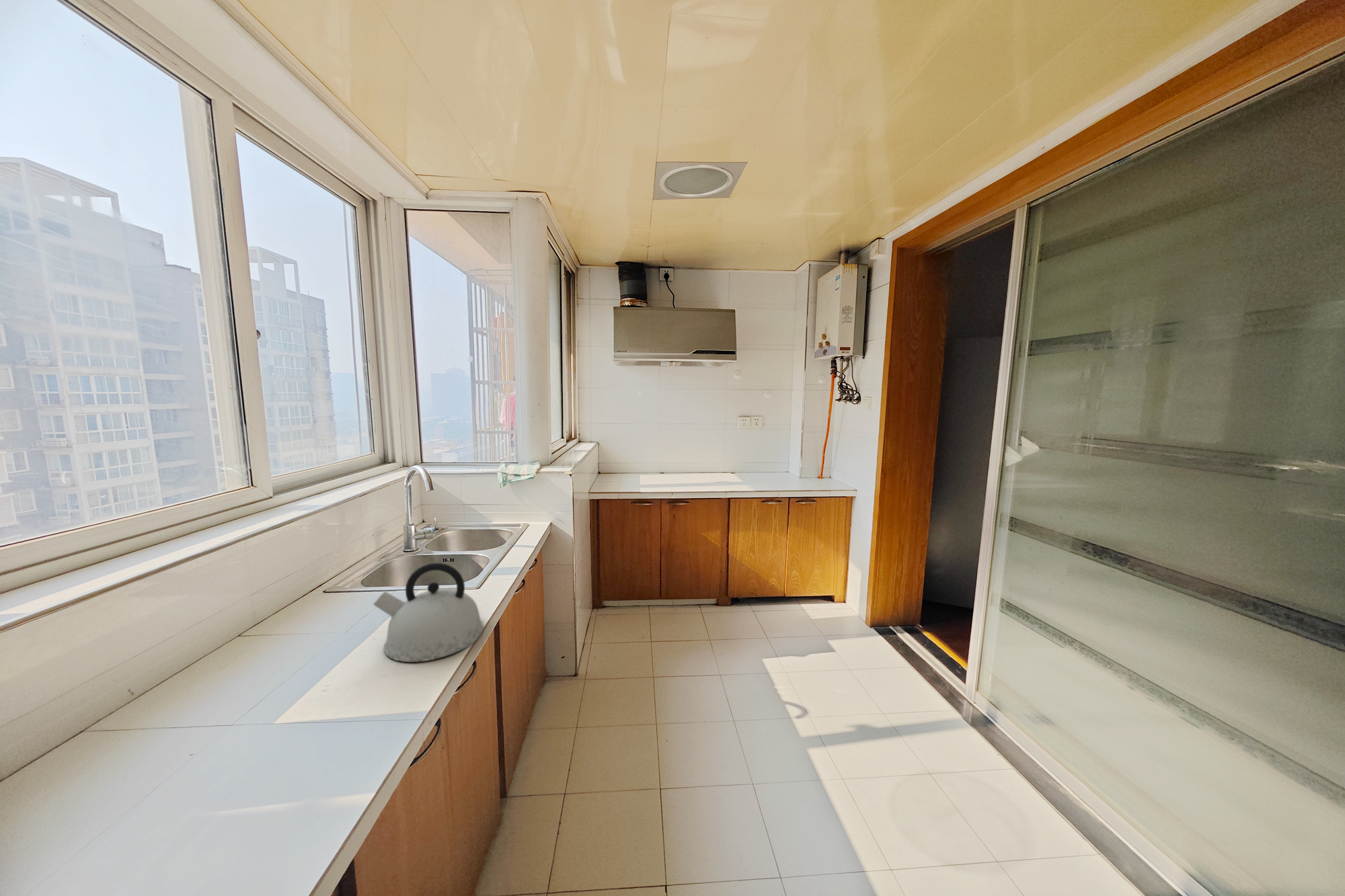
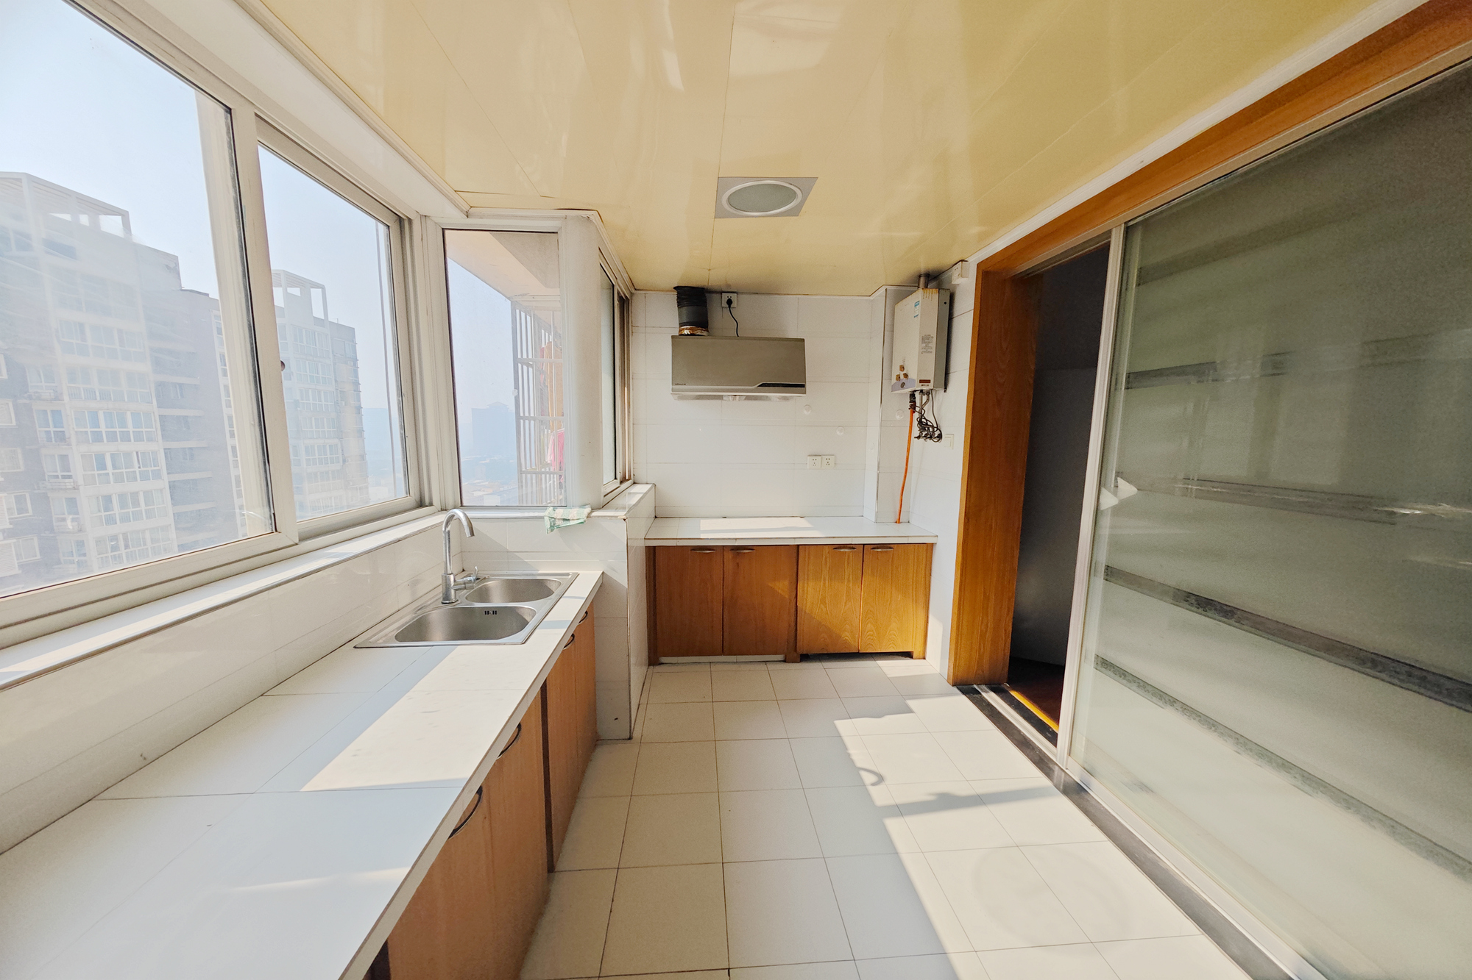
- kettle (429, 600)
